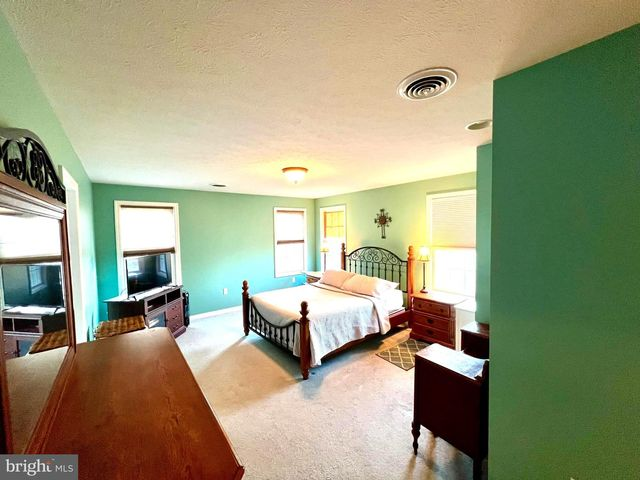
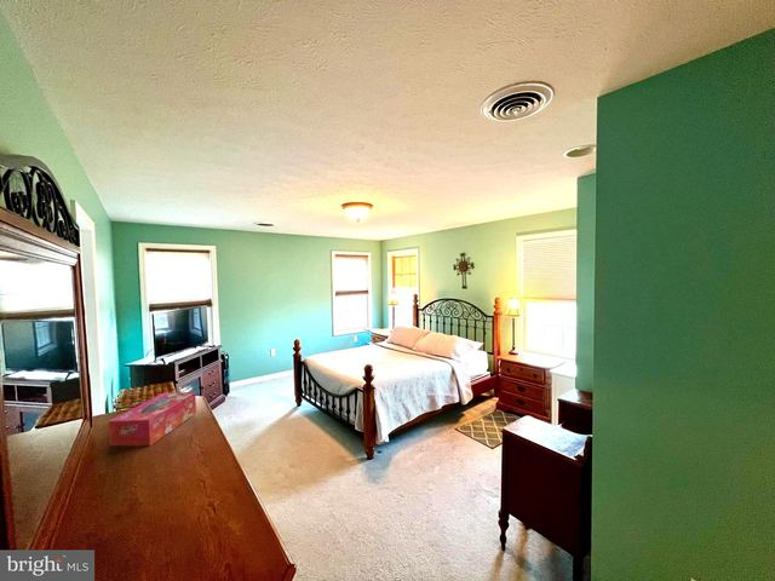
+ tissue box (156, 415)
